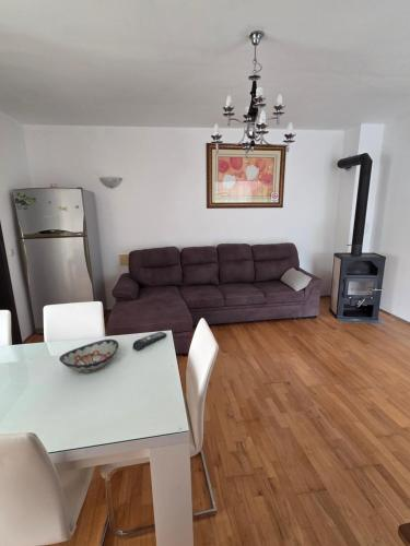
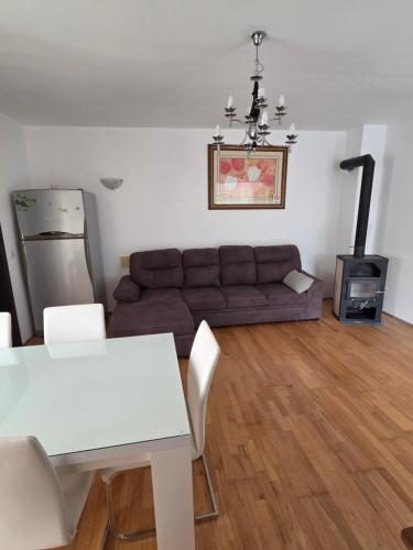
- decorative bowl (91, 358)
- remote control (150, 340)
